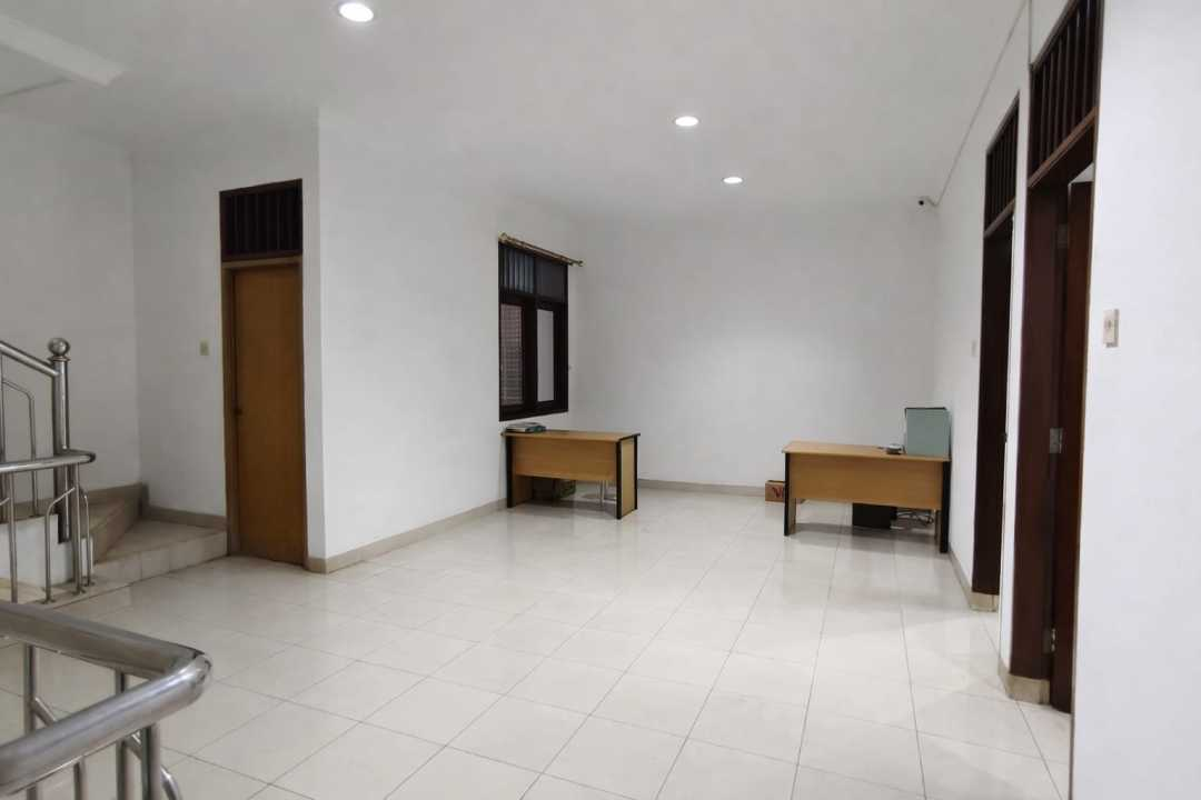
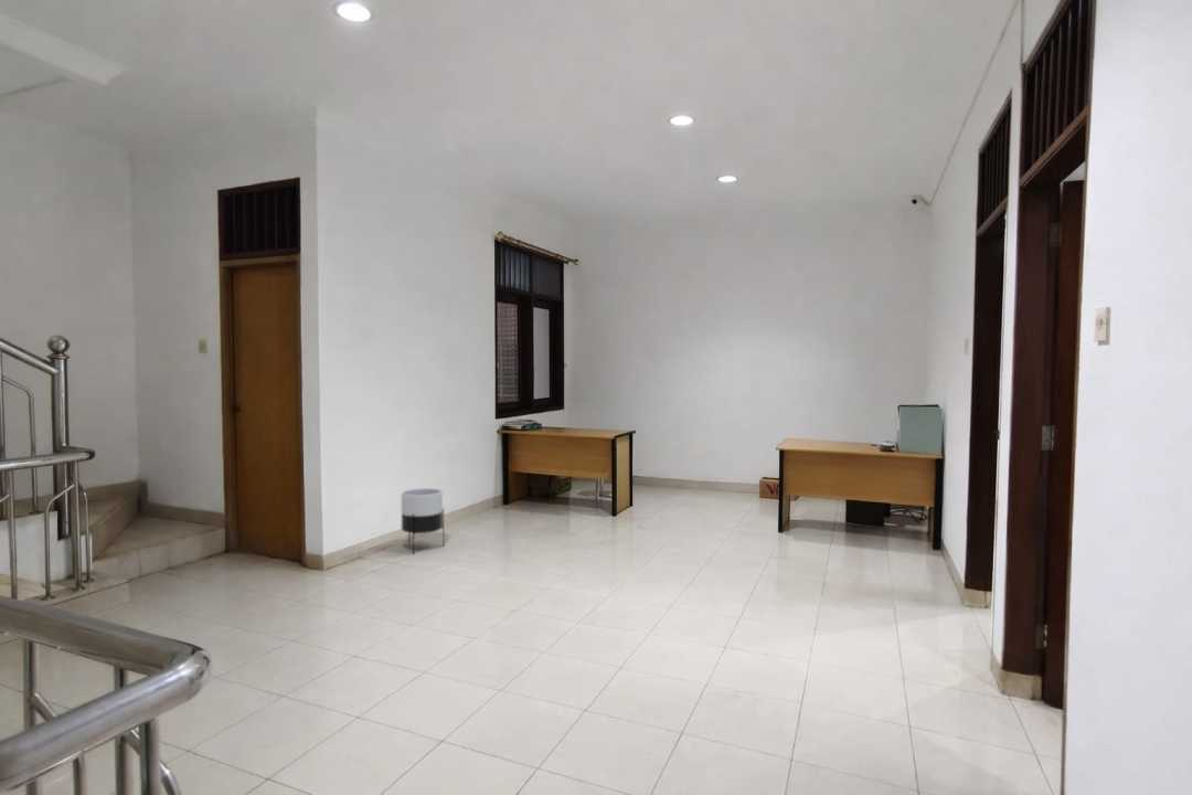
+ planter (421, 519)
